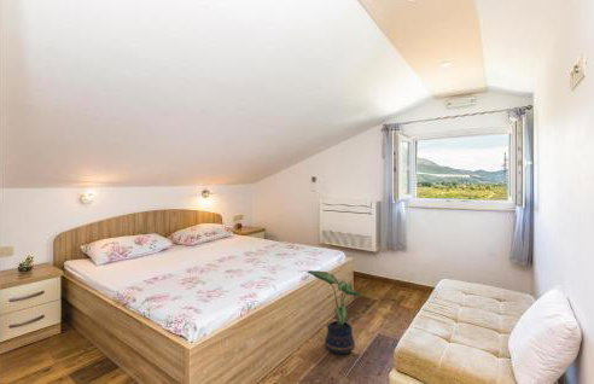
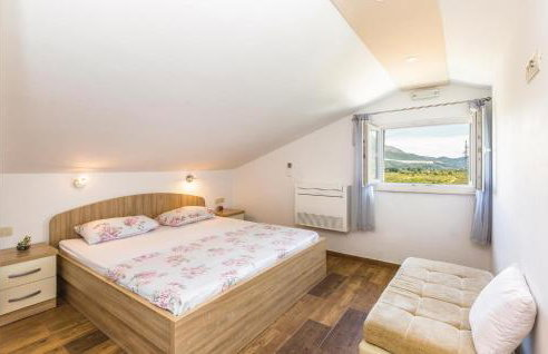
- potted plant (340, 307)
